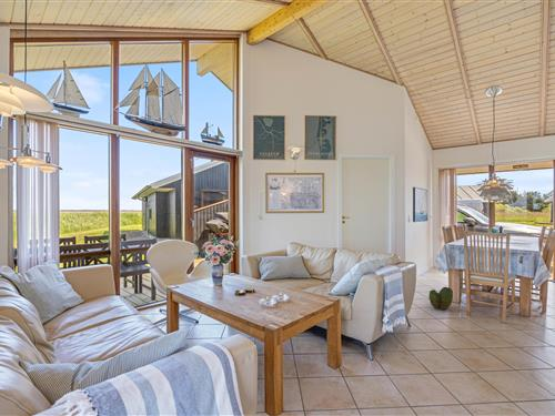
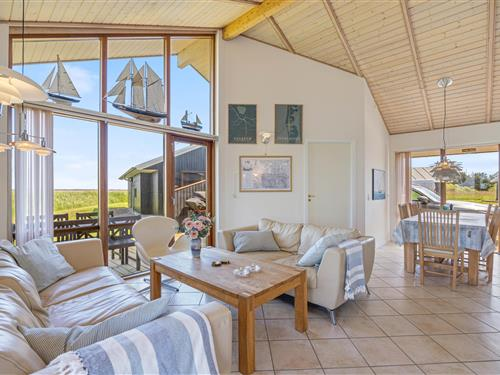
- cactus (441, 297)
